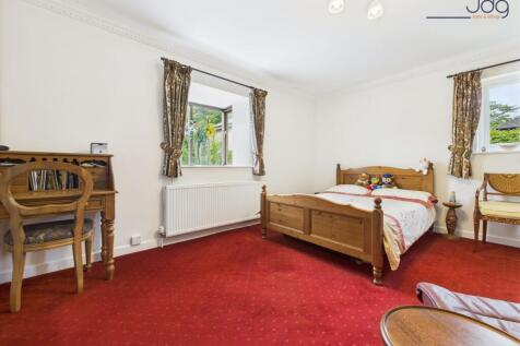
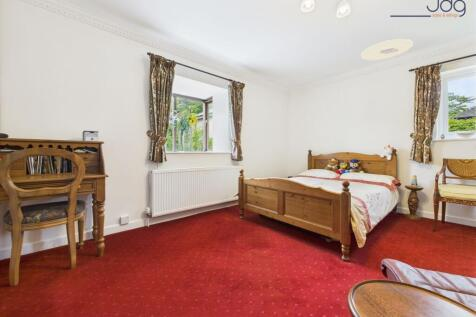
+ ceiling light (385, 48)
